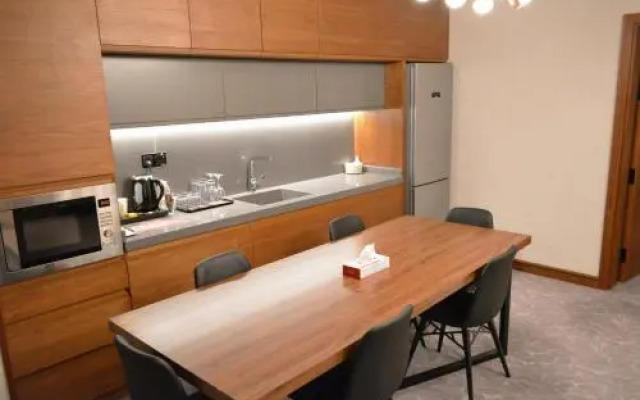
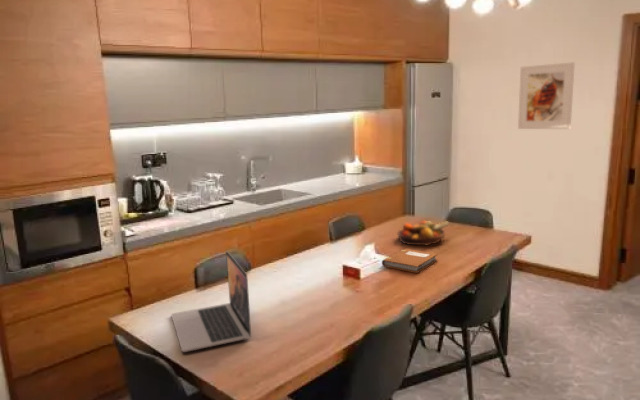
+ laptop (210, 306)
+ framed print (544, 97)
+ fruit bowl (421, 230)
+ notebook (410, 259)
